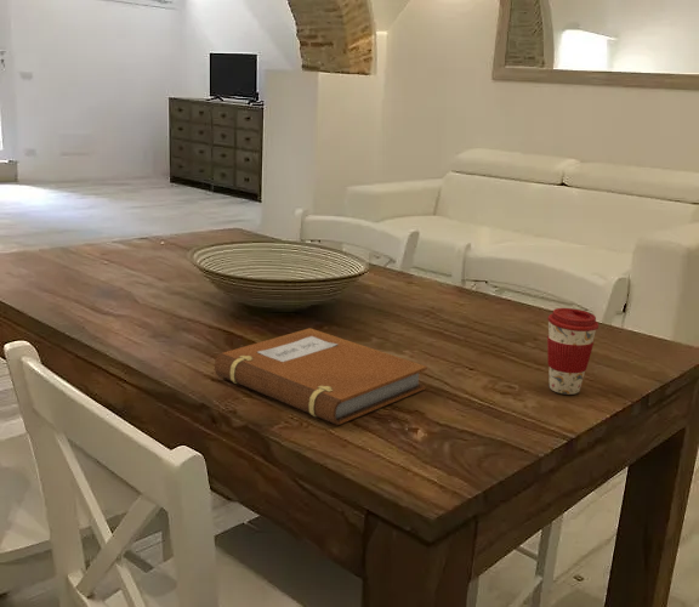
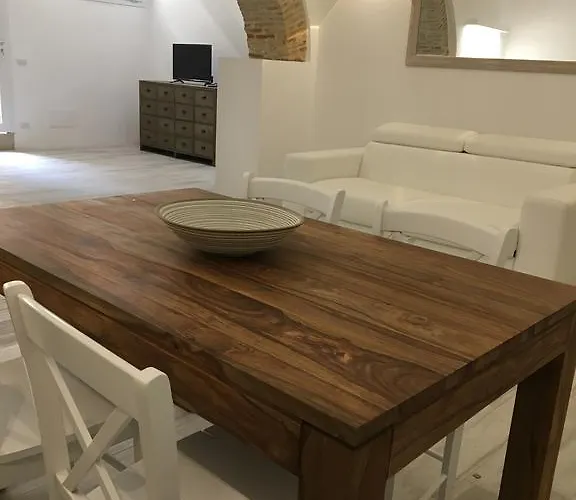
- notebook (317, 370)
- coffee cup (568, 351)
